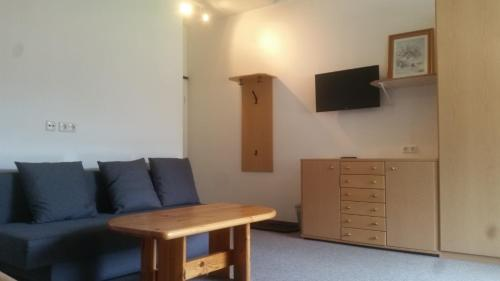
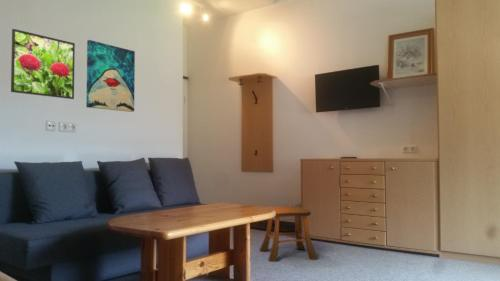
+ wall art (111, 77)
+ stool (287, 233)
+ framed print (44, 66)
